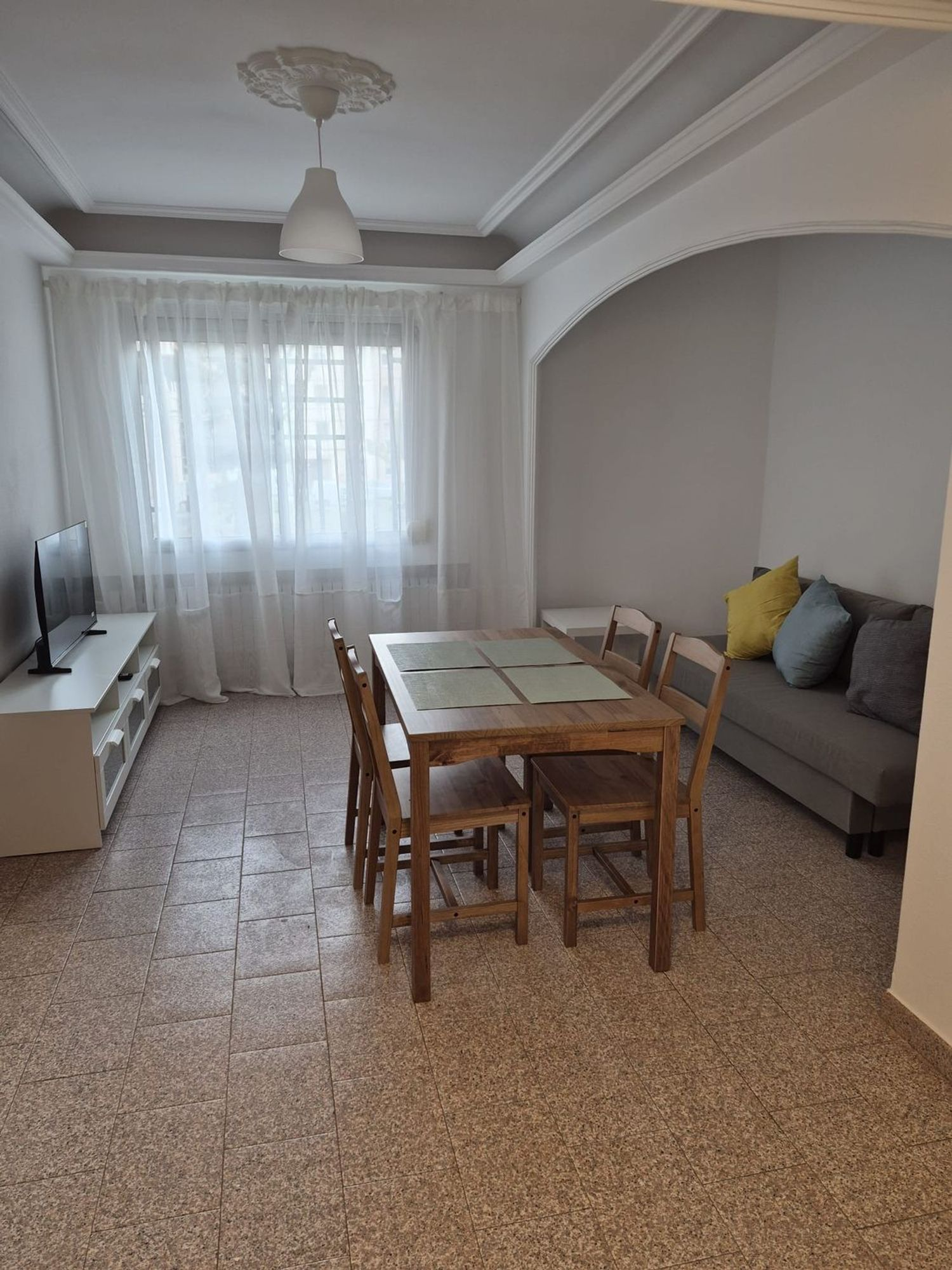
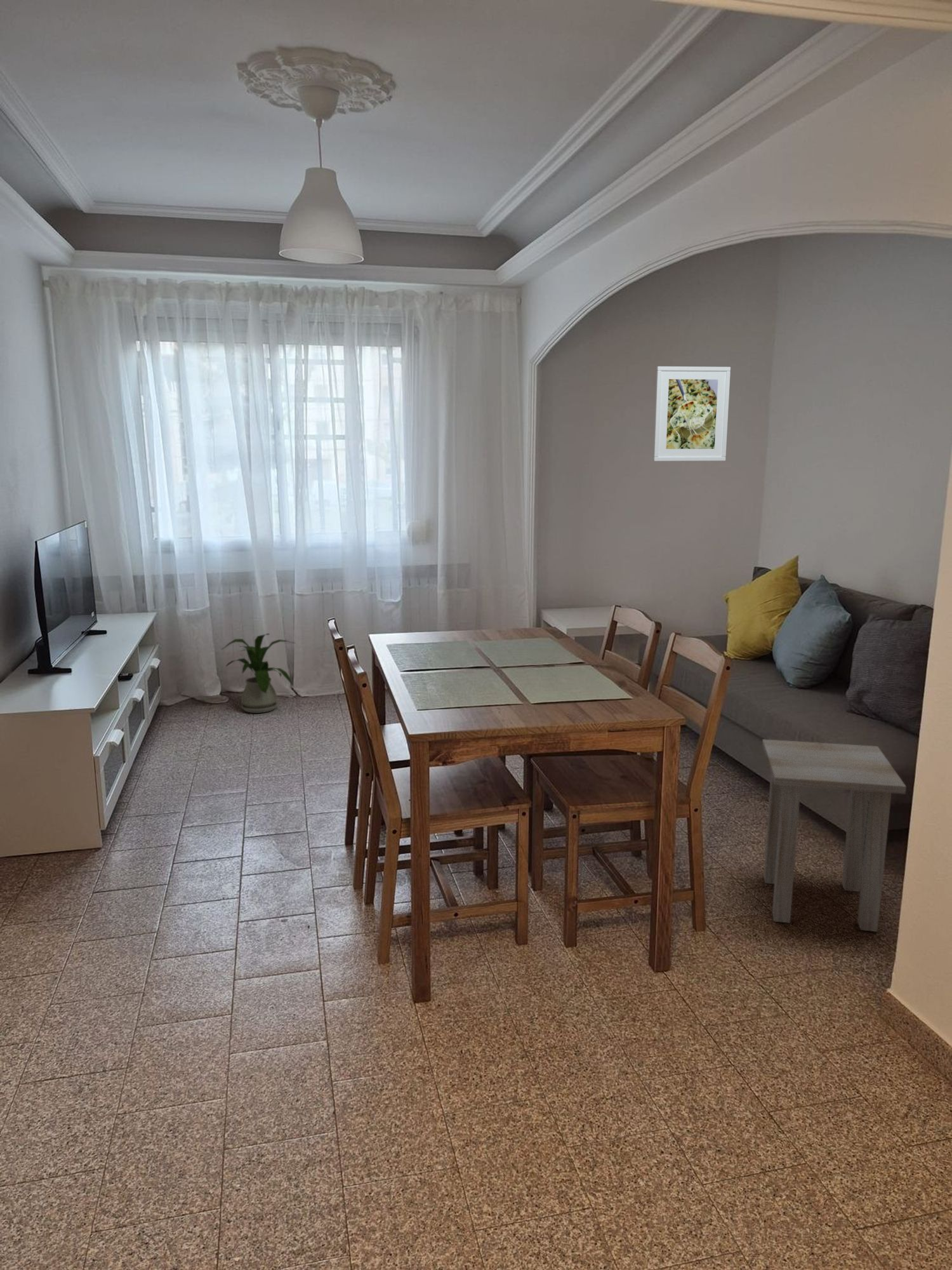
+ side table (846, 832)
+ house plant (260, 667)
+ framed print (691, 414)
